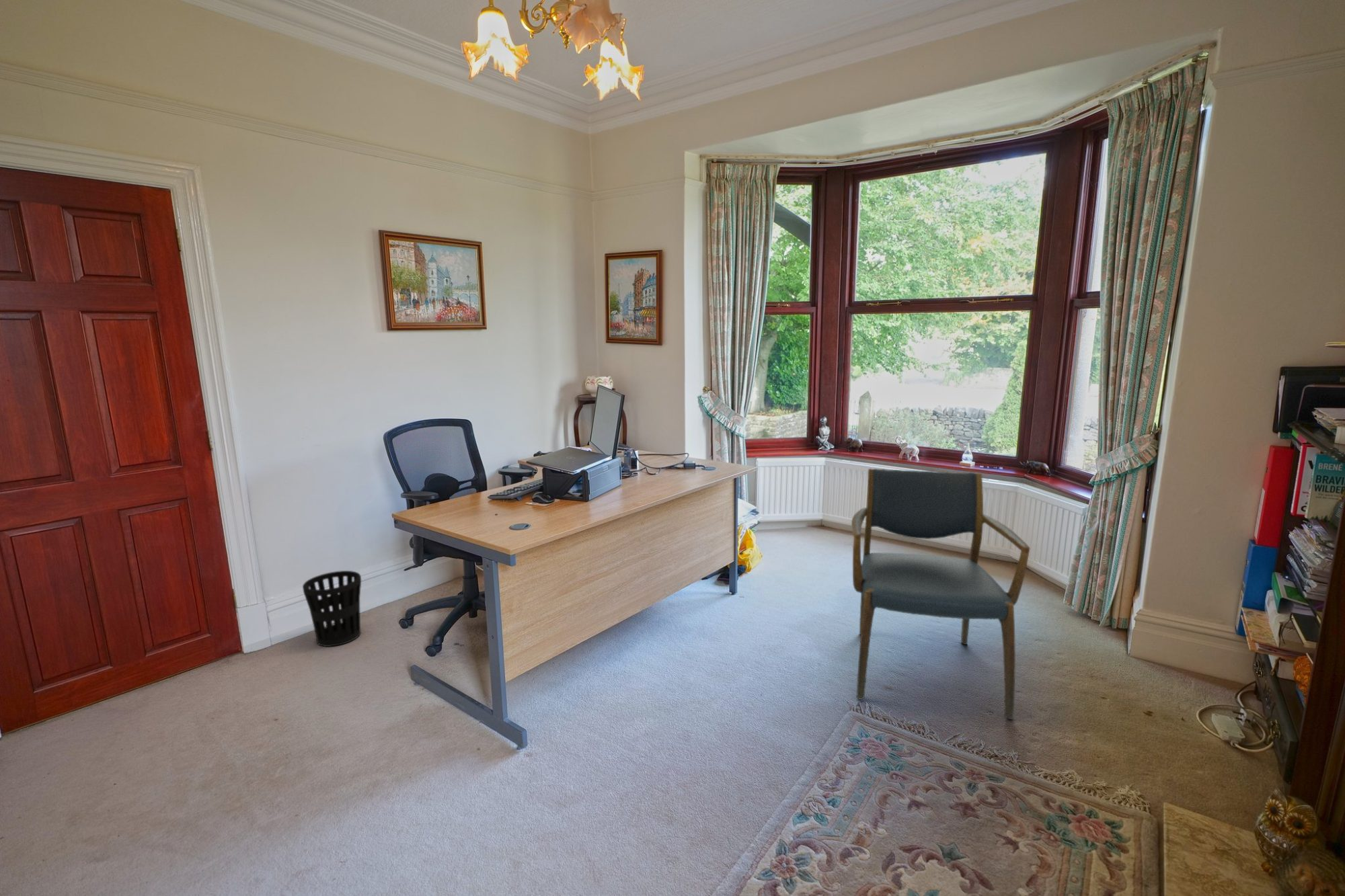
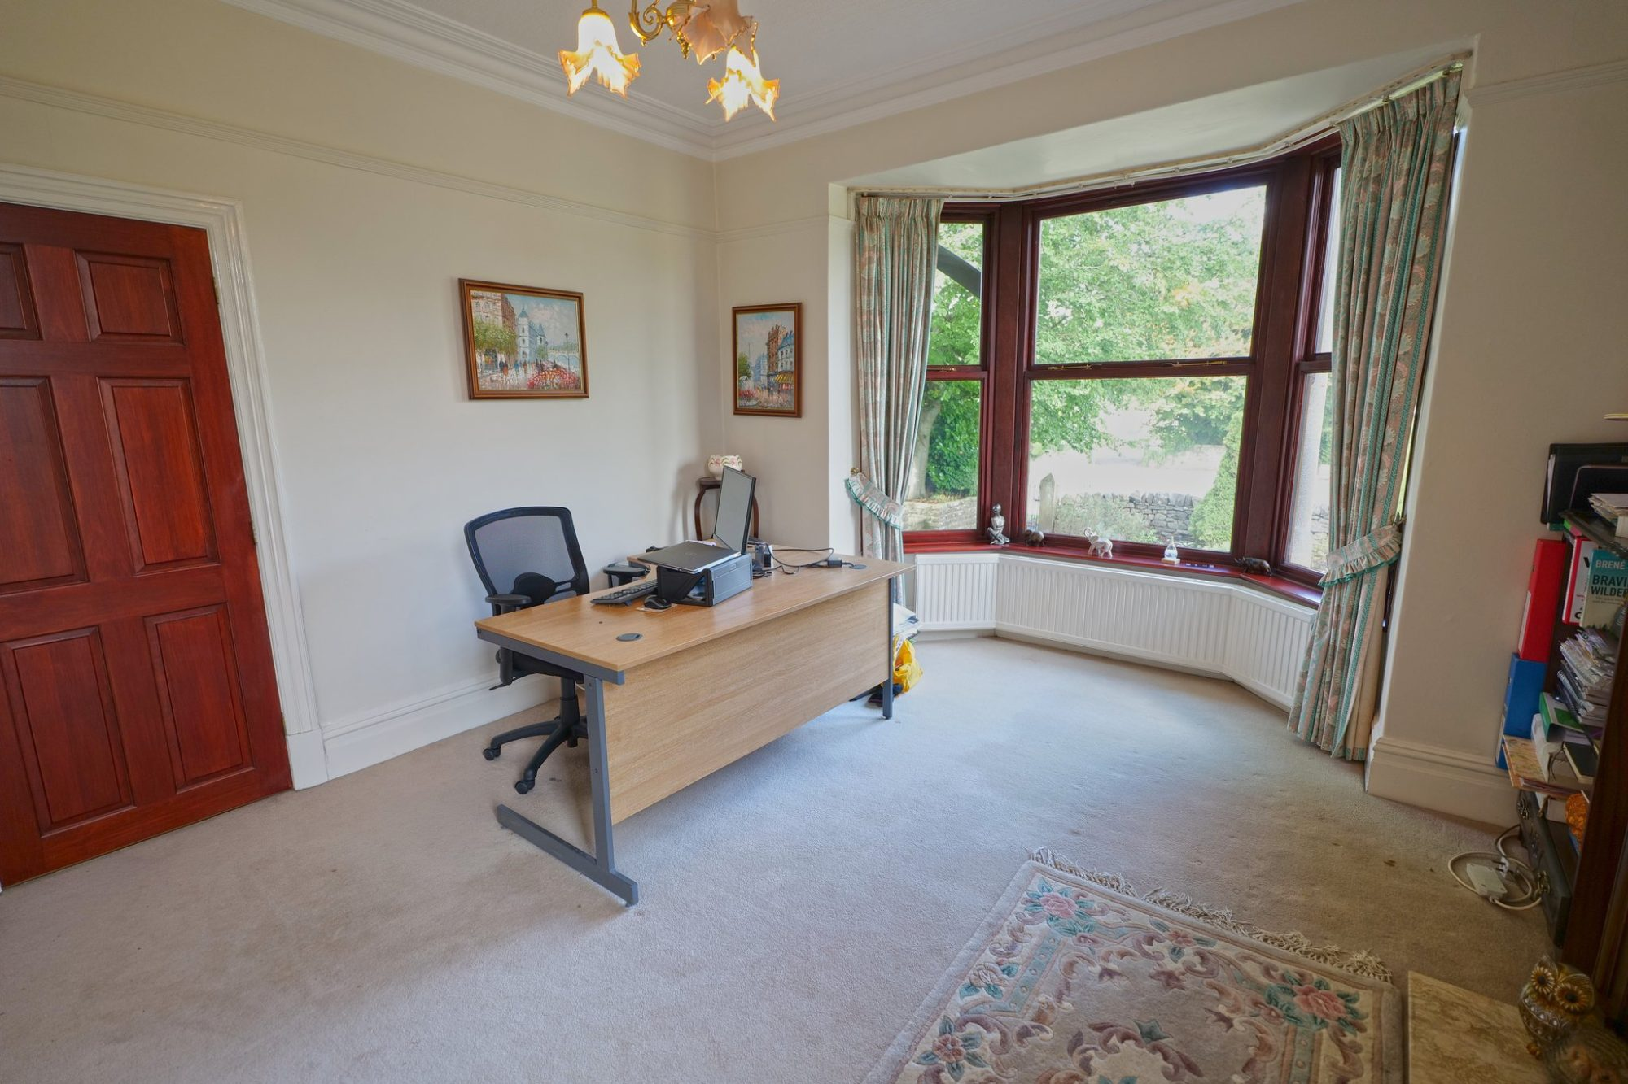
- armchair (929, 581)
- wastebasket (336, 608)
